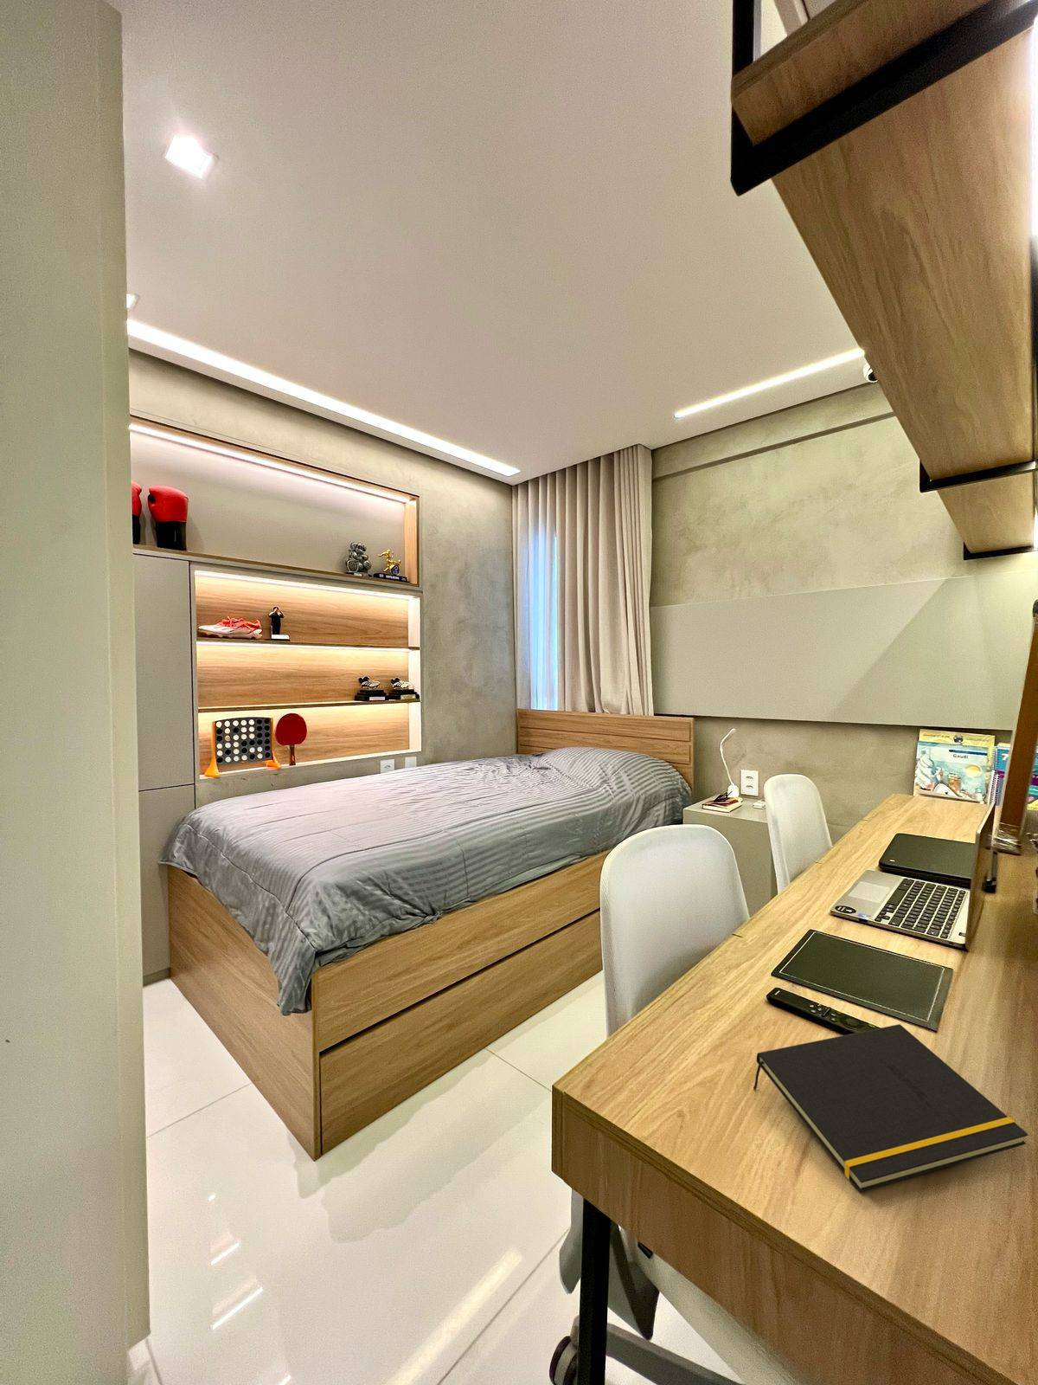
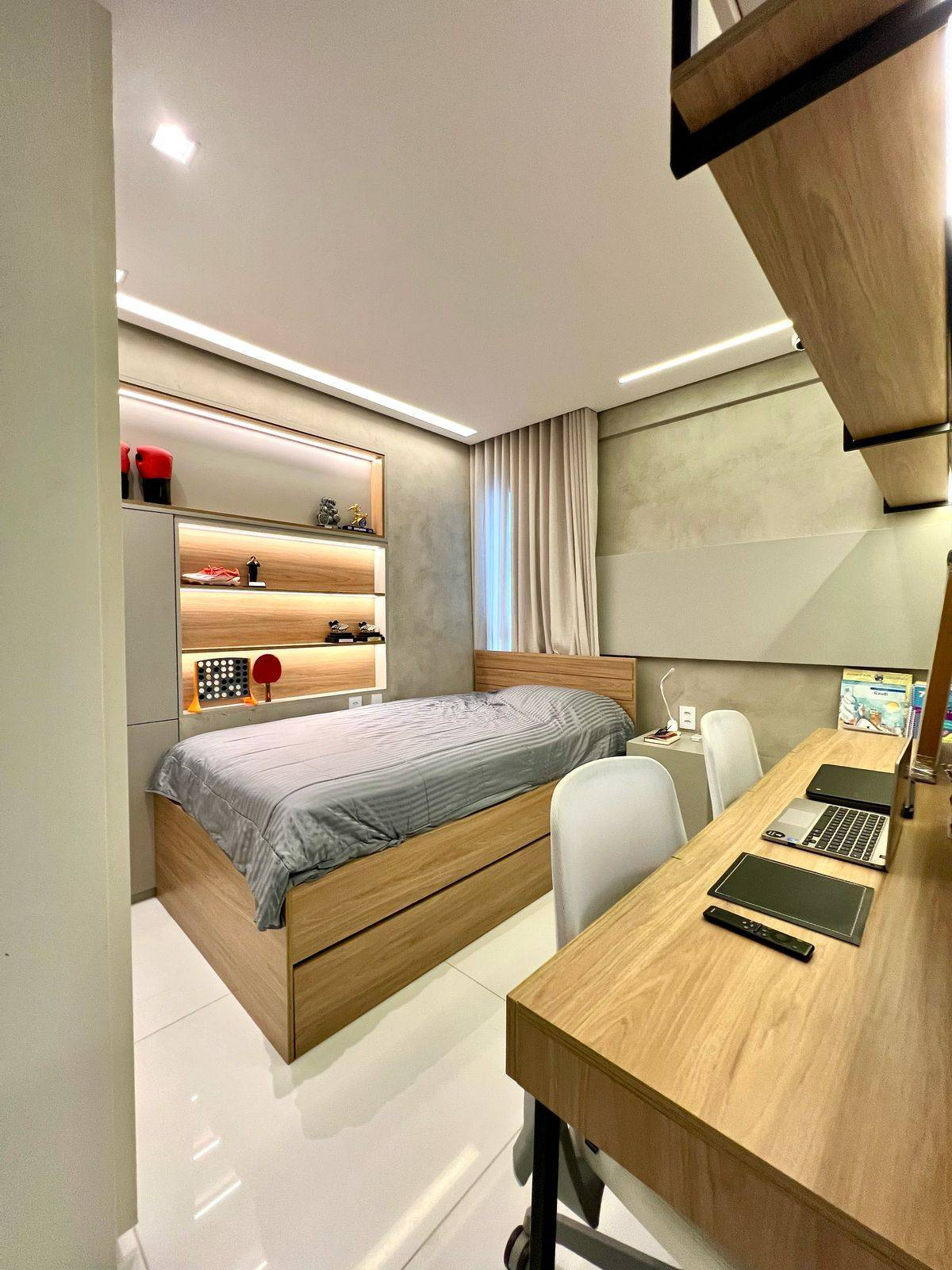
- notepad (882, 1095)
